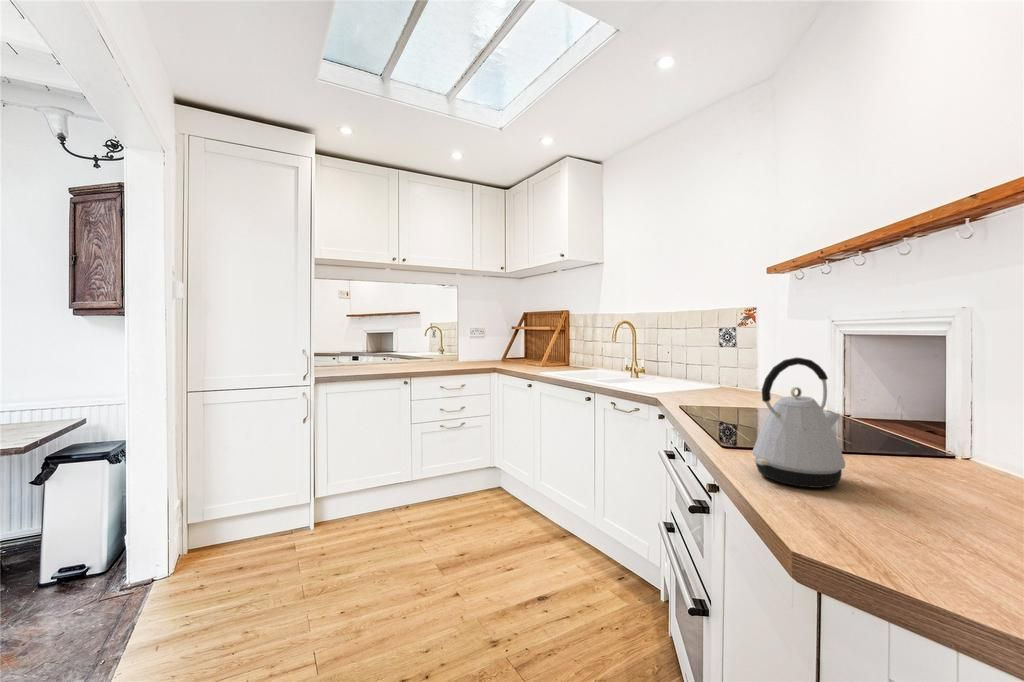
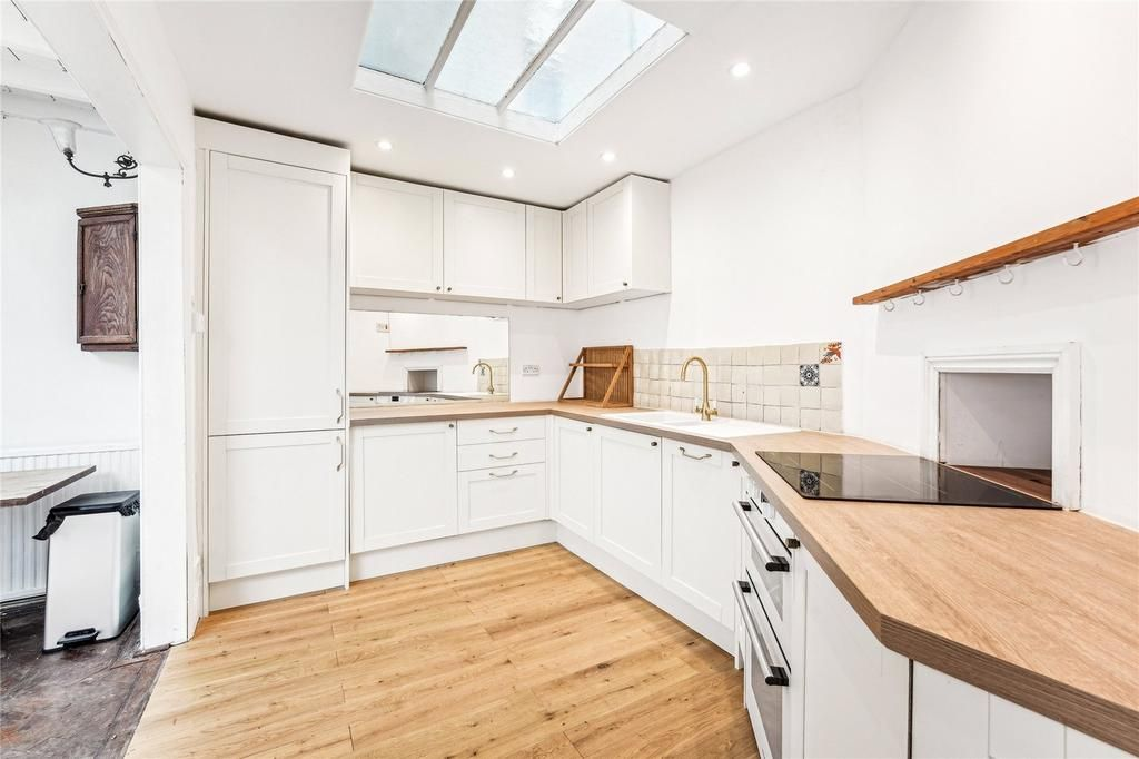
- kettle (798, 417)
